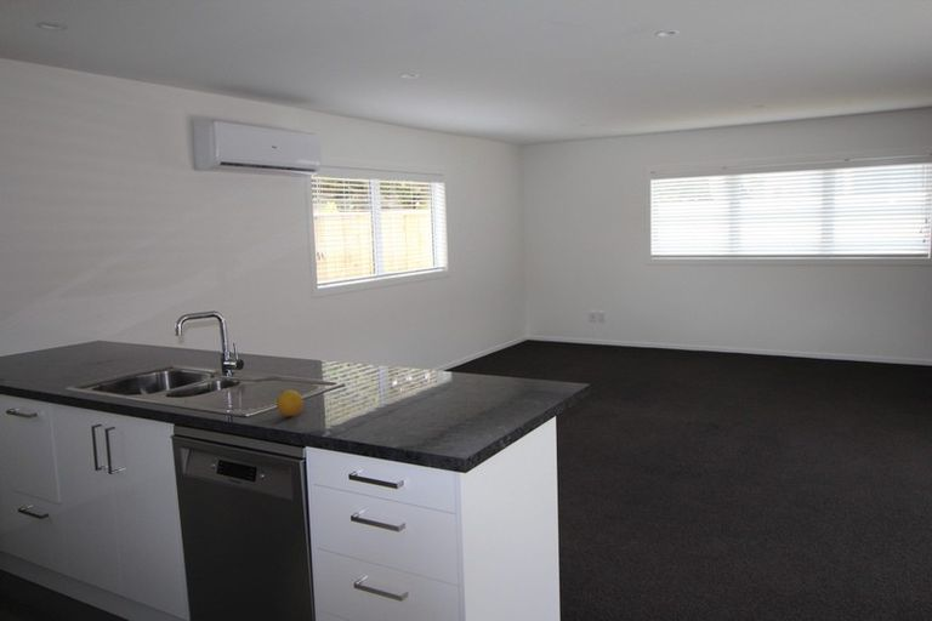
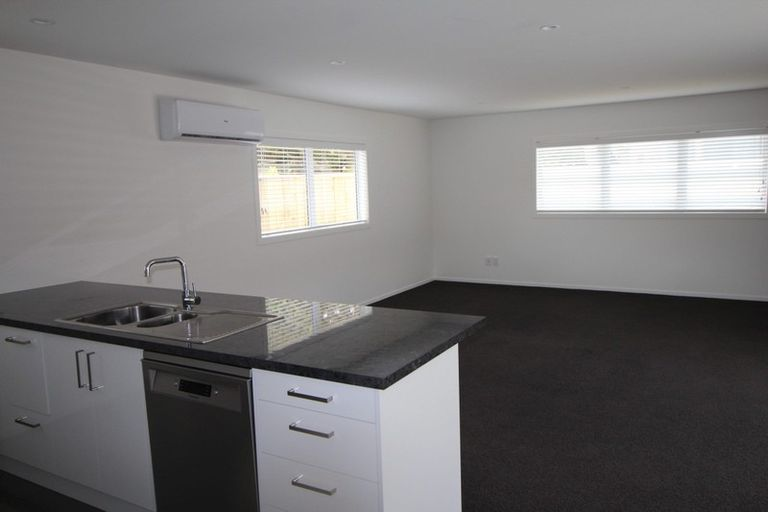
- fruit (289, 403)
